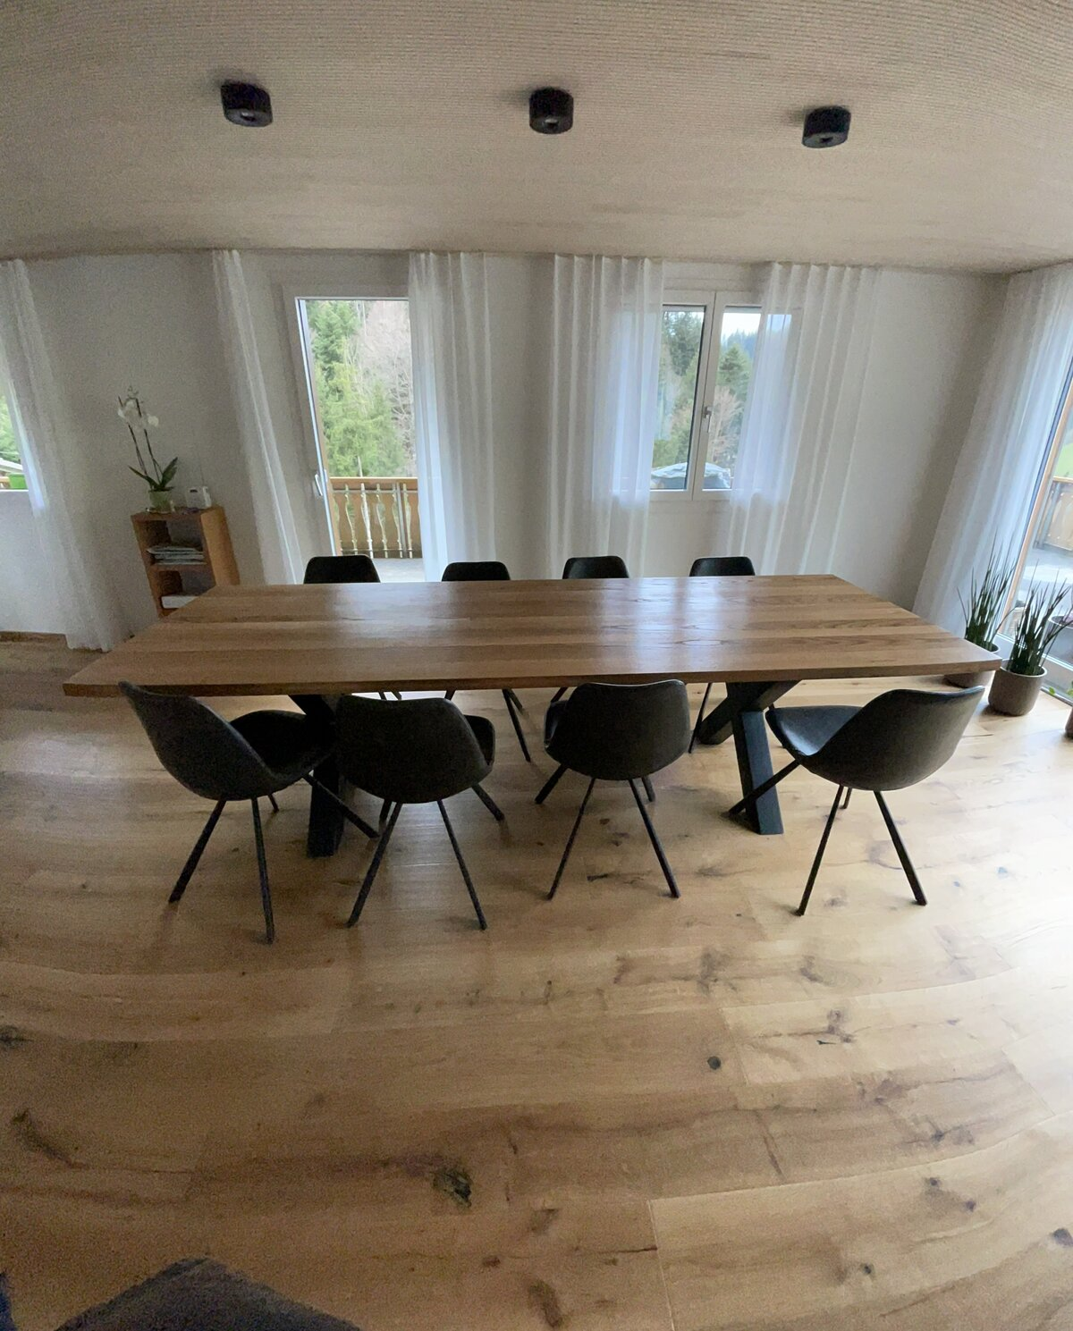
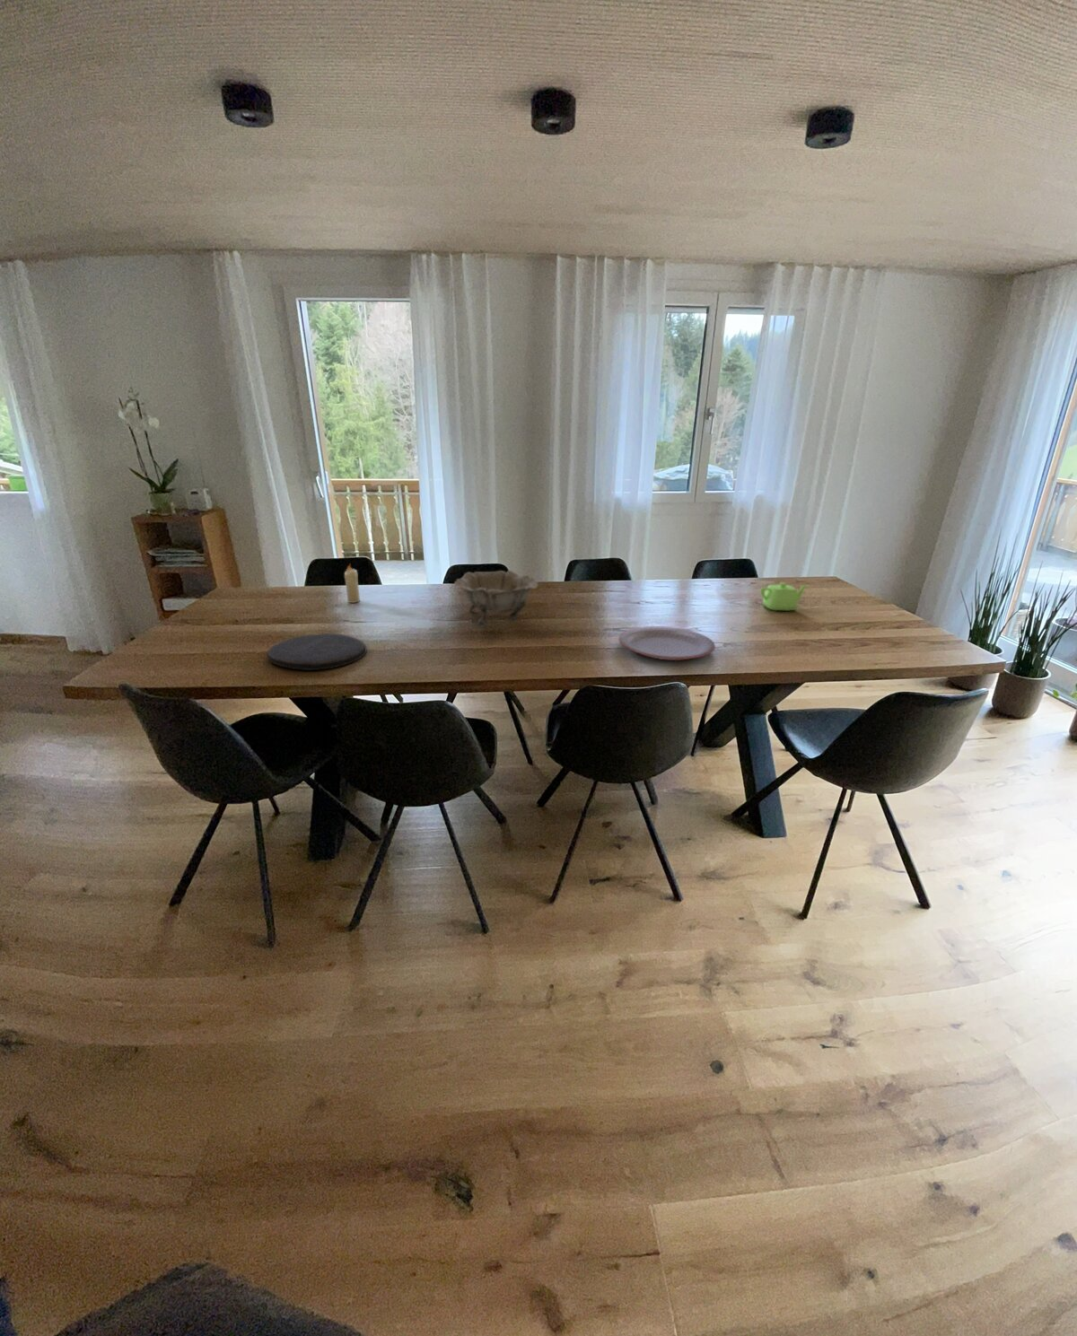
+ decorative bowl (497, 597)
+ plate (666, 644)
+ candle (352, 582)
+ teapot (782, 595)
+ plate (317, 649)
